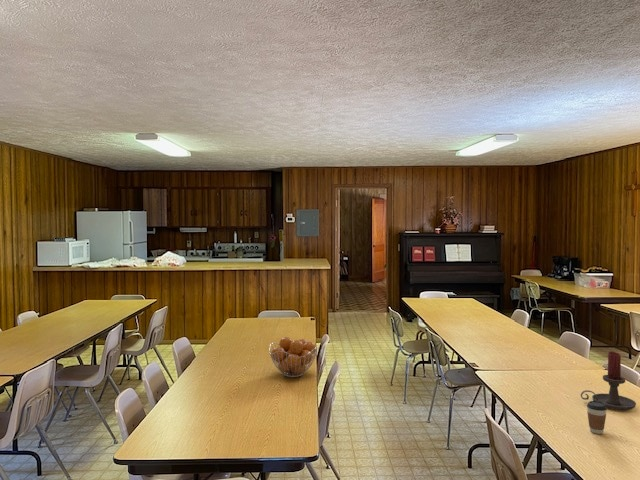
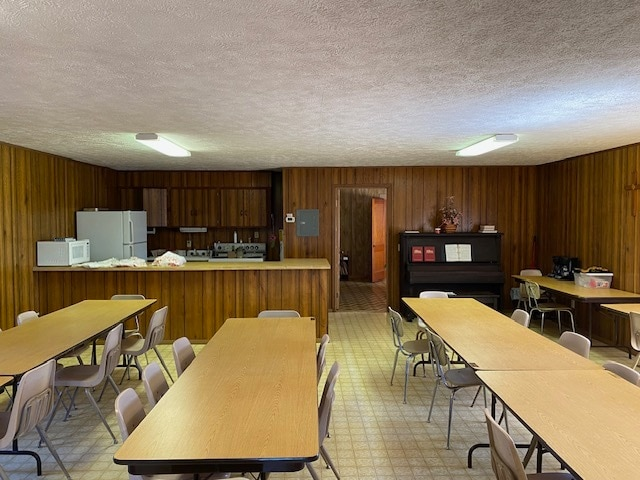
- candle holder (607, 378)
- coffee cup (596, 417)
- fruit basket (293, 356)
